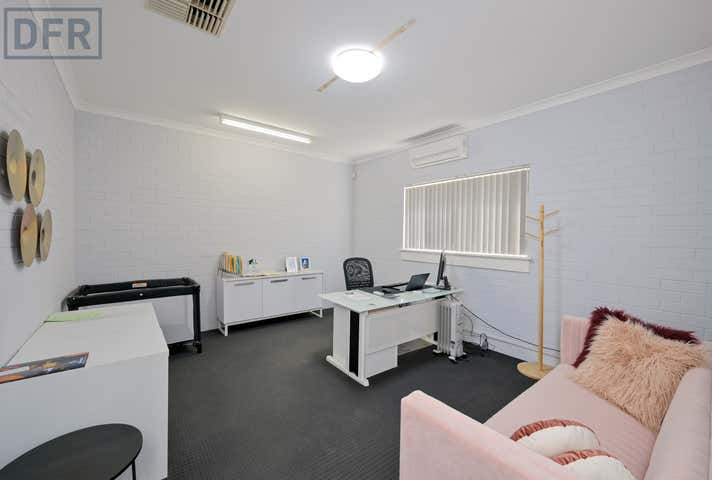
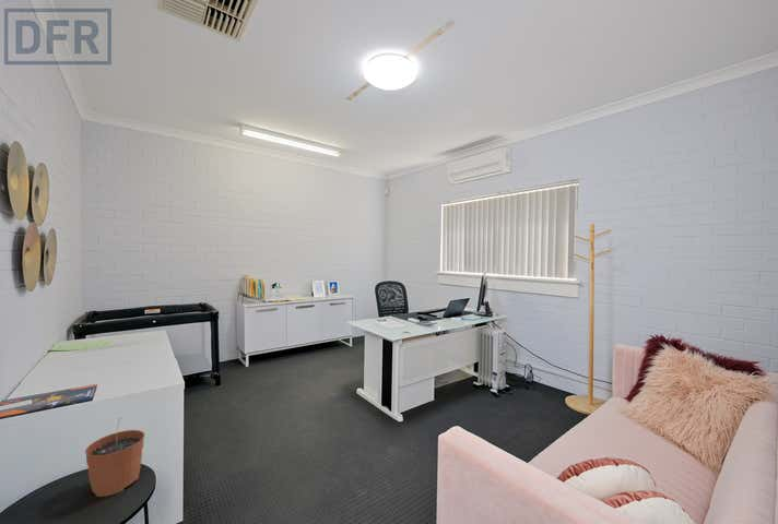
+ plant pot (116, 452)
